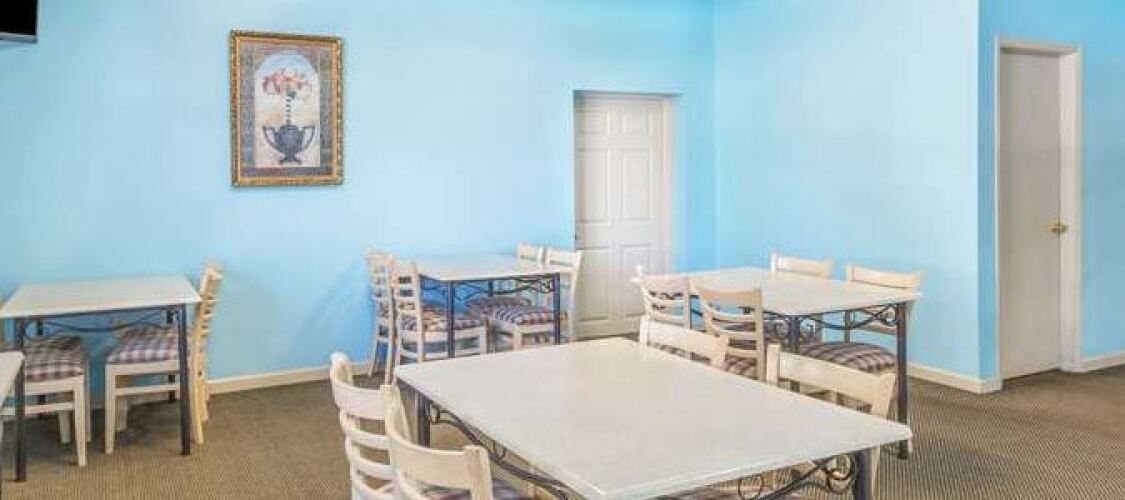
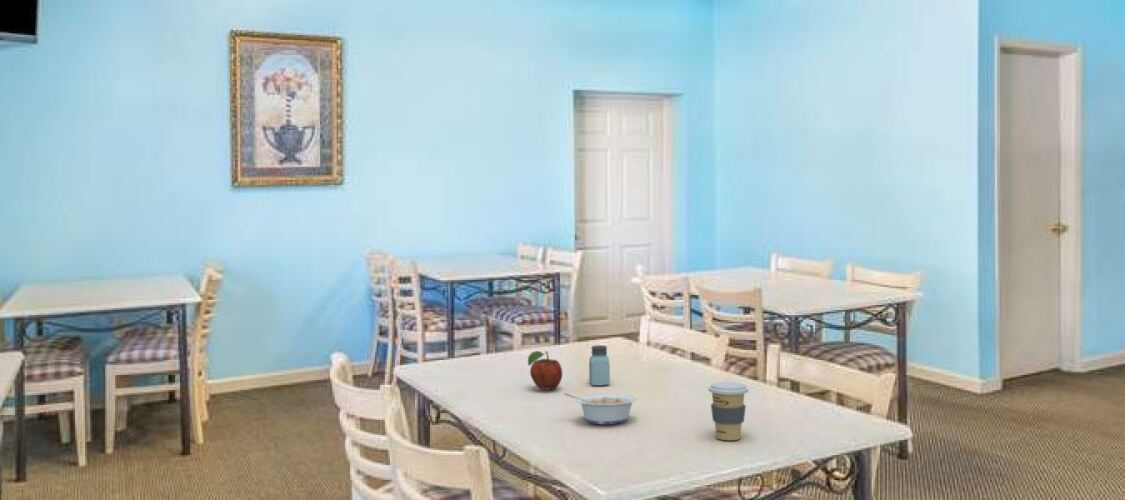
+ fruit (544, 370)
+ legume (604, 407)
+ coffee cup (728, 411)
+ saltshaker (599, 365)
